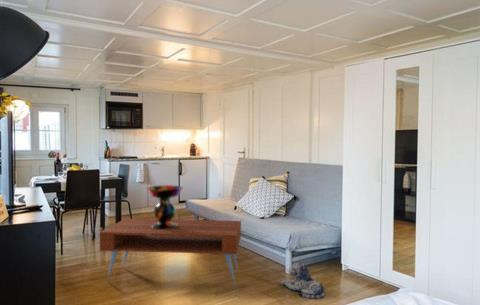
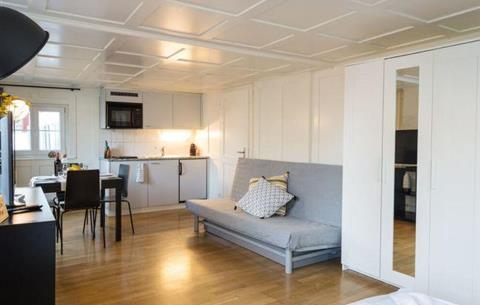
- decorative bowl (164, 206)
- coffee table (175, 251)
- plush toy (301, 277)
